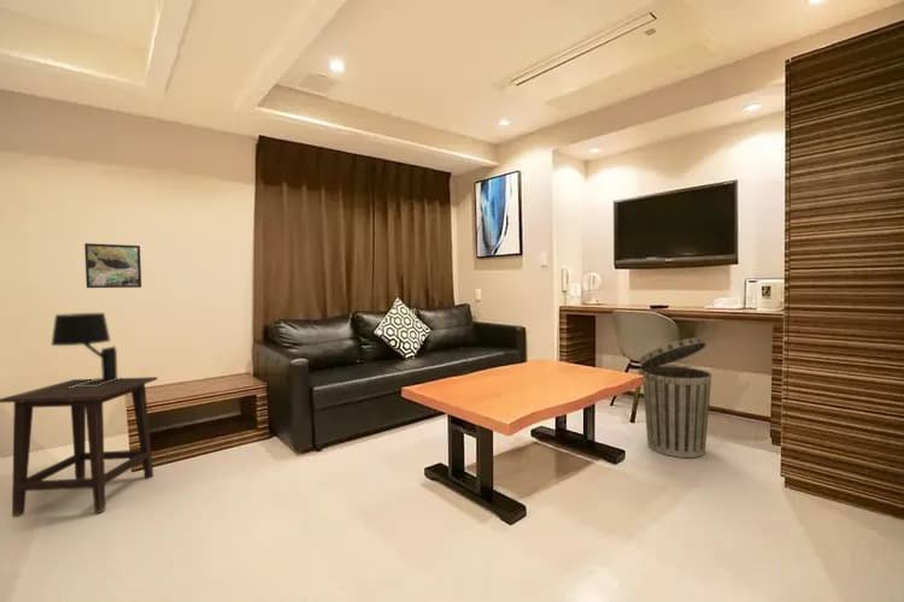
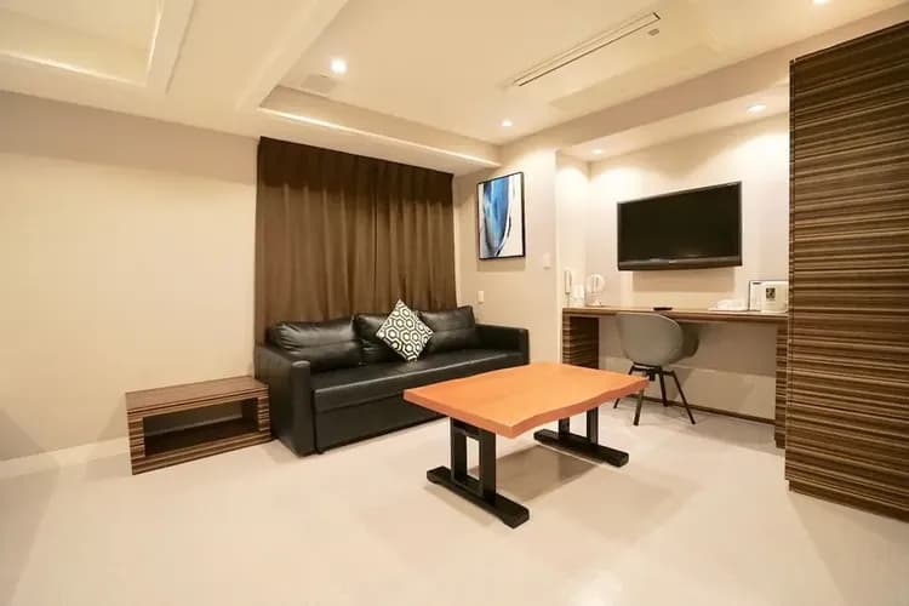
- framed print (113, 266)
- side table (88, 441)
- table lamp (86, 346)
- trash can (674, 391)
